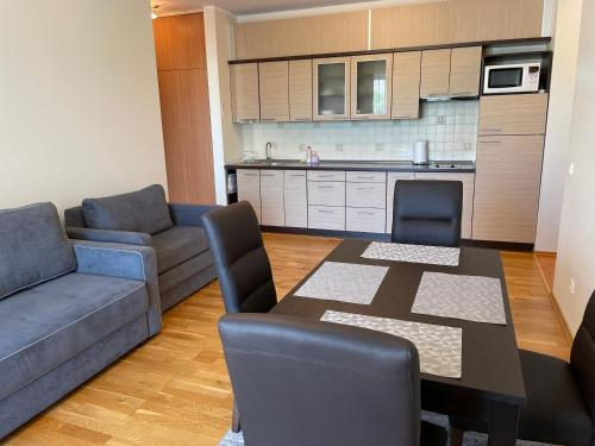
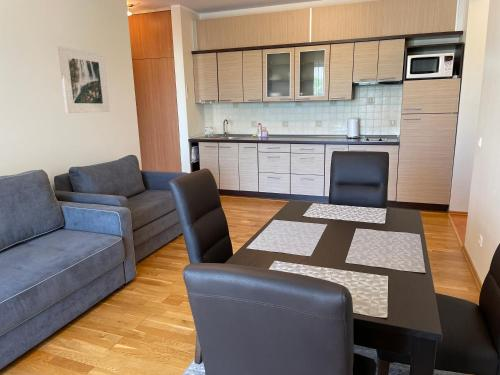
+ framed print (86, 82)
